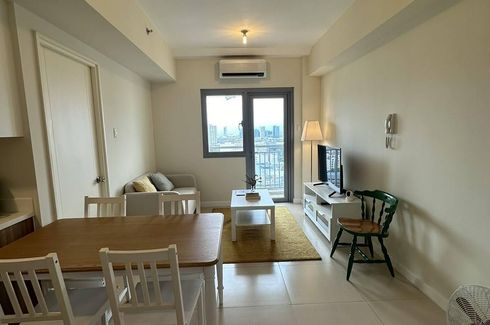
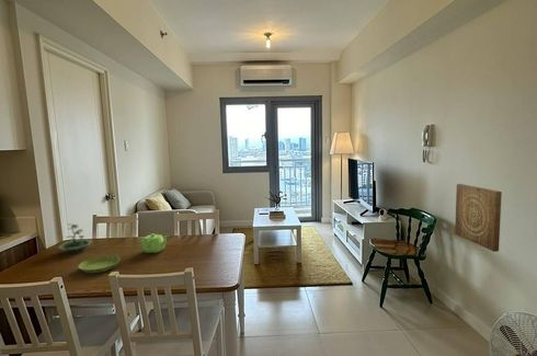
+ terrarium (75, 228)
+ teapot (153, 242)
+ wall art (476, 215)
+ saucer (100, 264)
